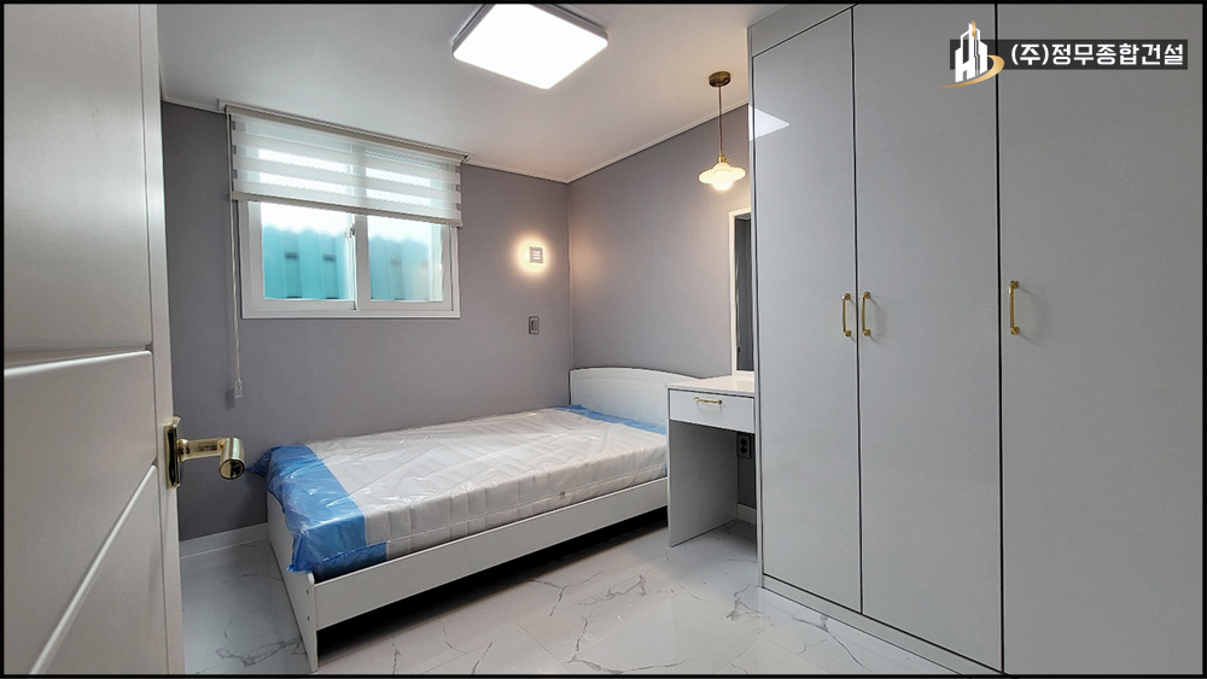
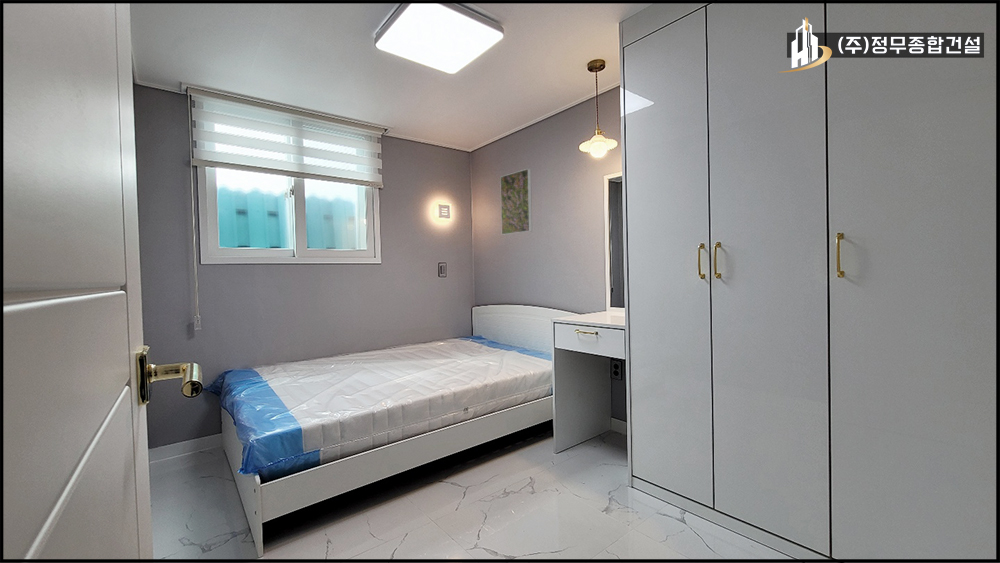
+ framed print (515, 203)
